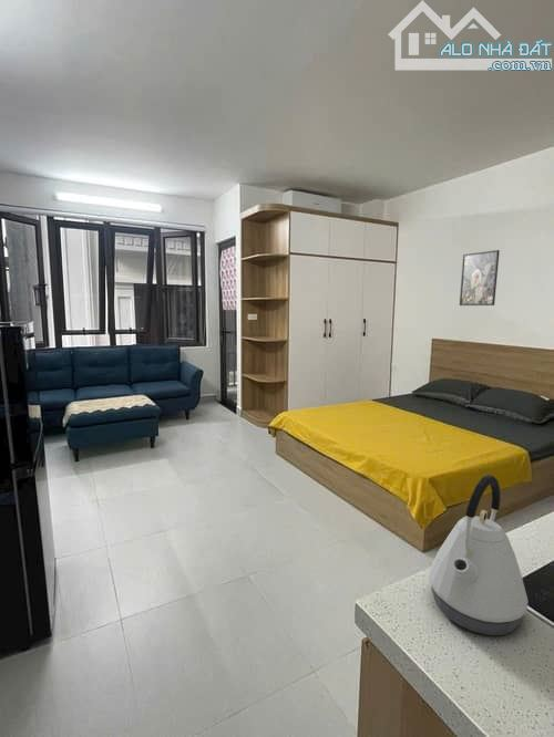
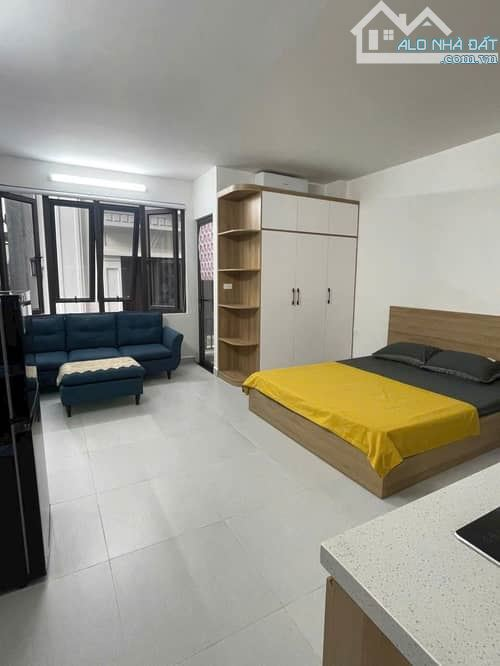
- kettle (479, 544)
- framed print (478, 279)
